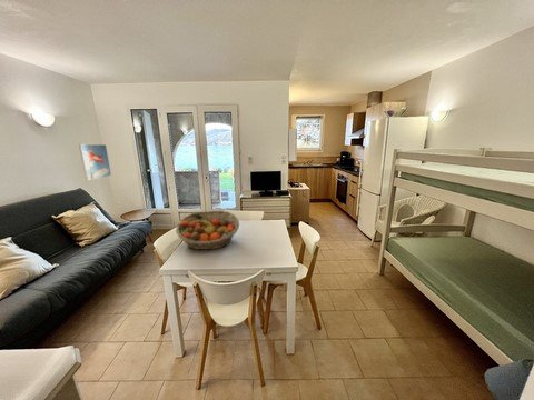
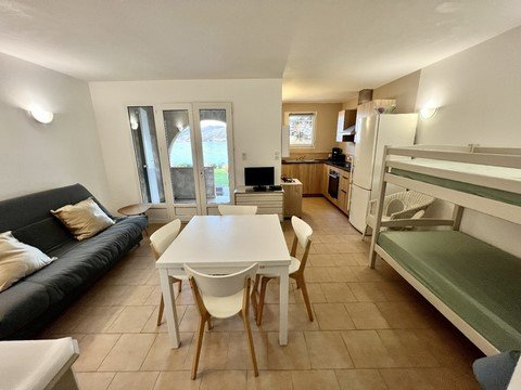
- fruit basket (208, 229)
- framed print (96, 161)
